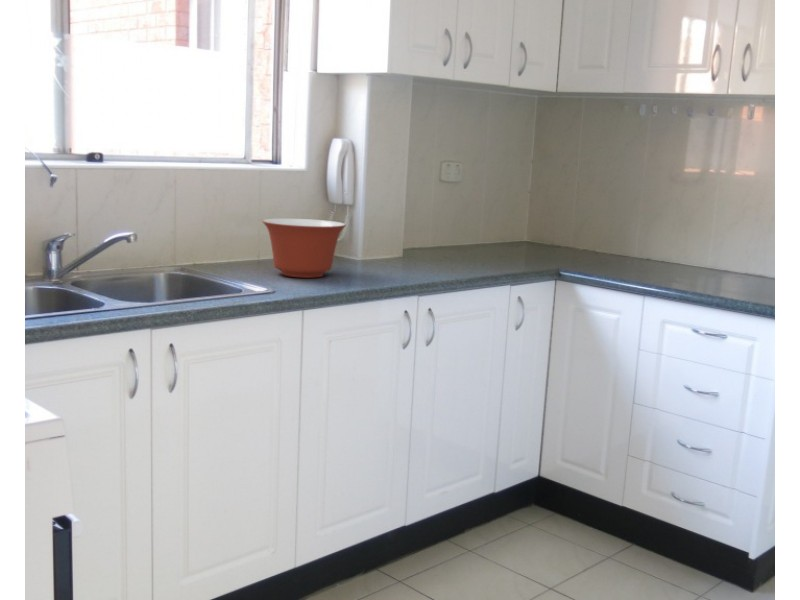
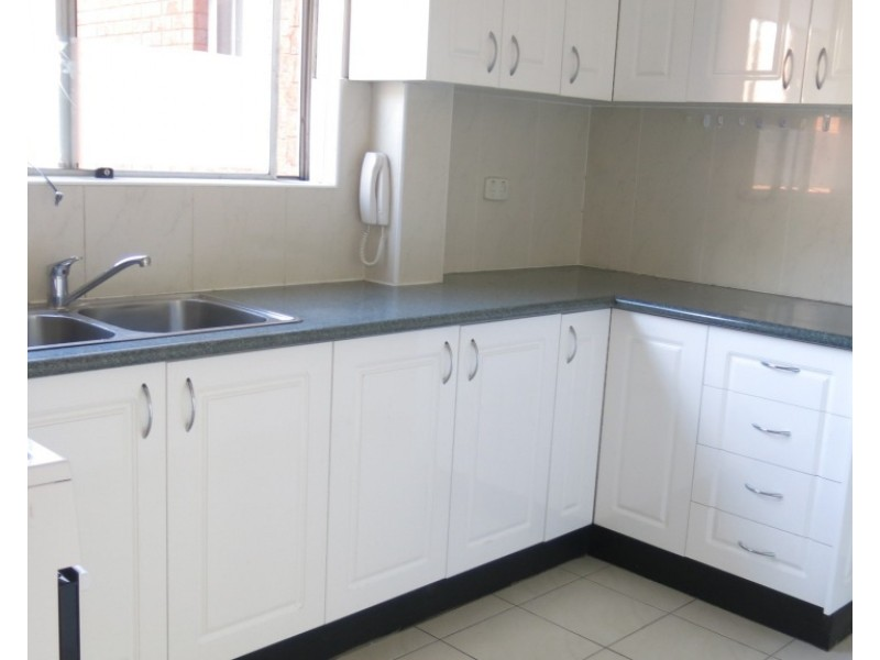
- mixing bowl (303, 248)
